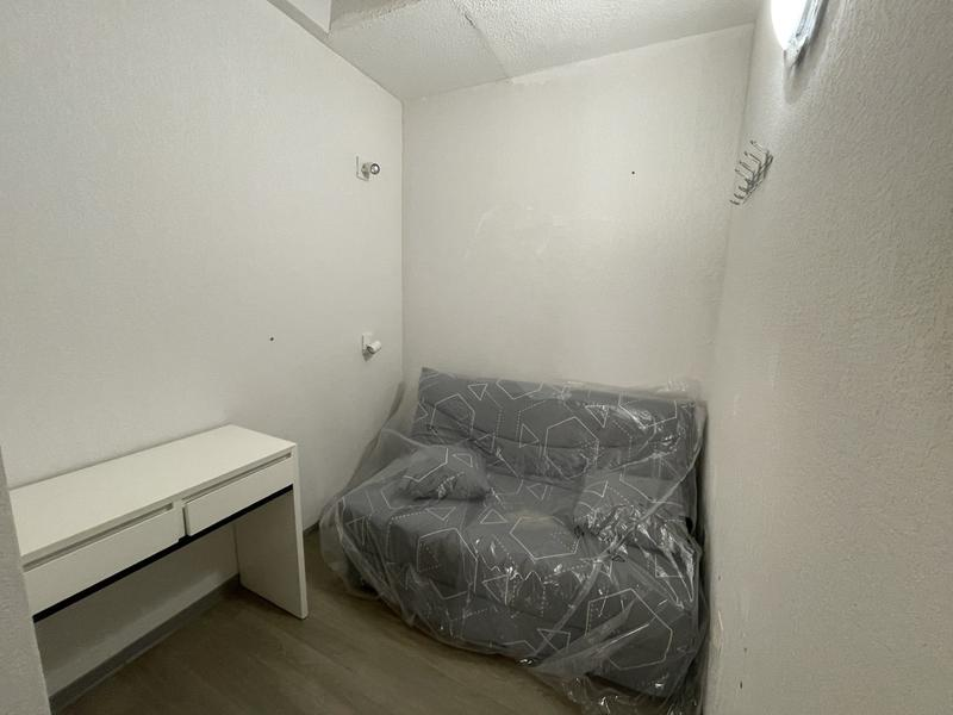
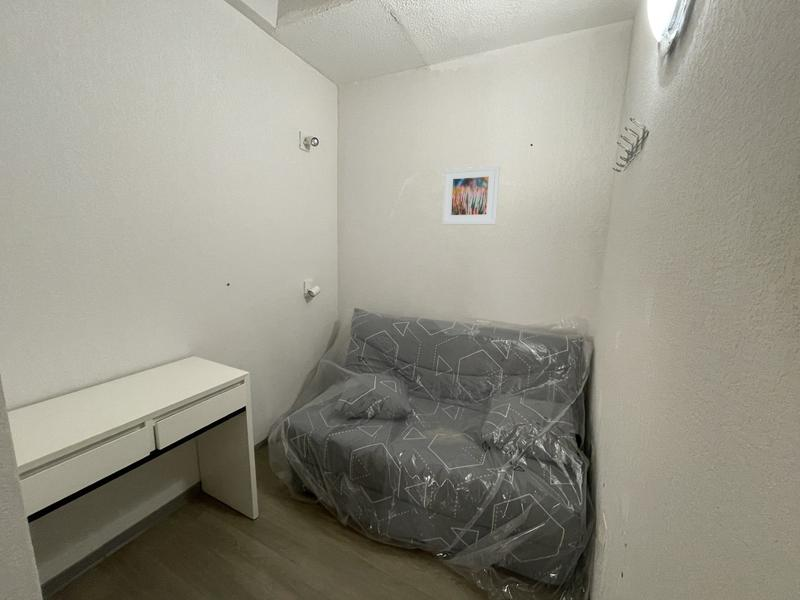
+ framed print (469, 196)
